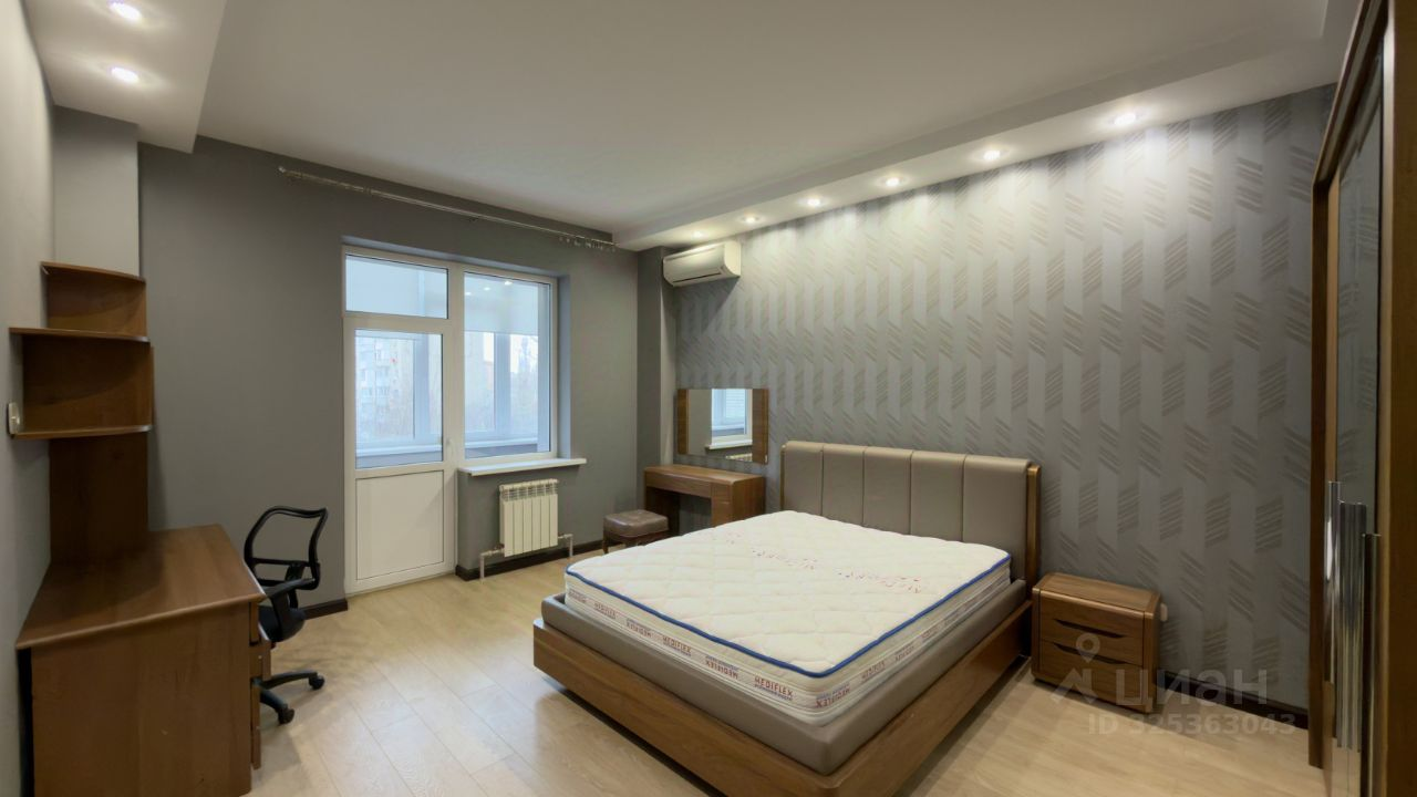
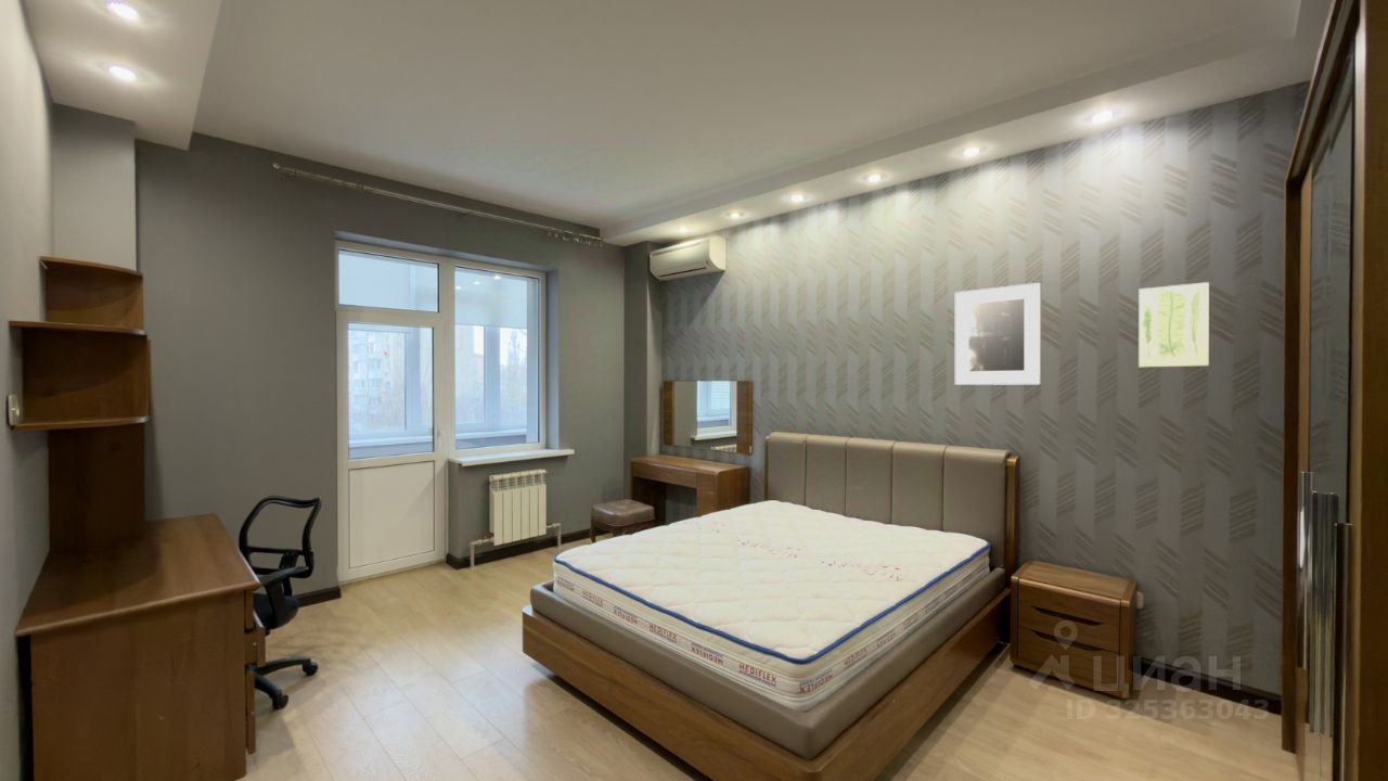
+ wall art (1172, 325)
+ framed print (995, 335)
